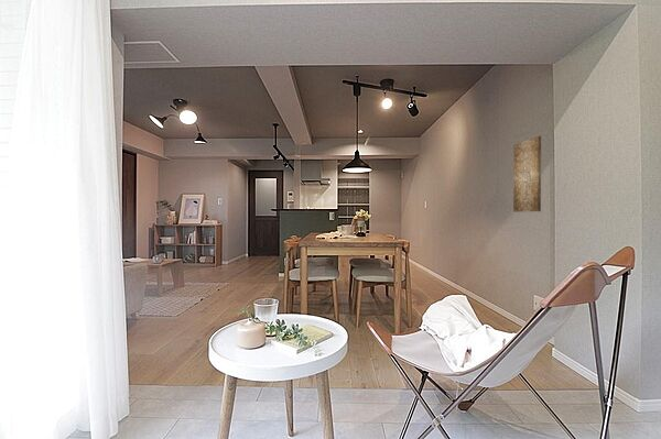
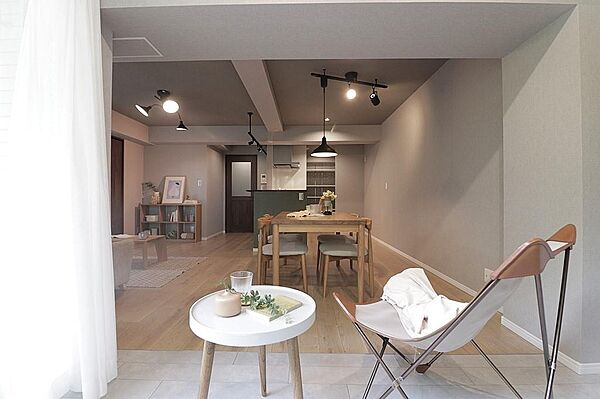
- wall art (525, 176)
